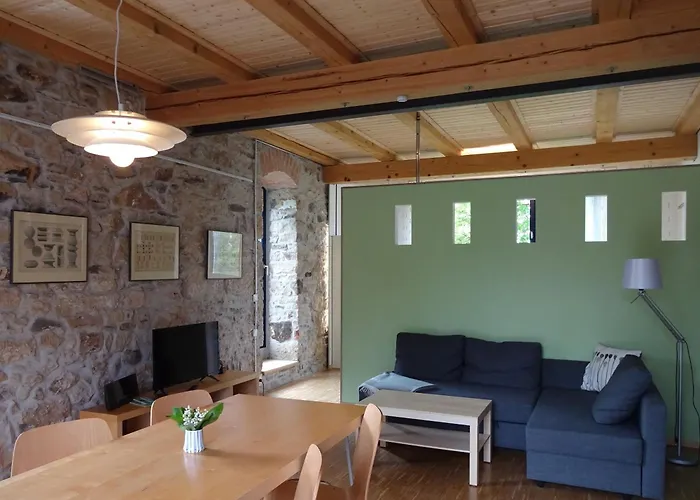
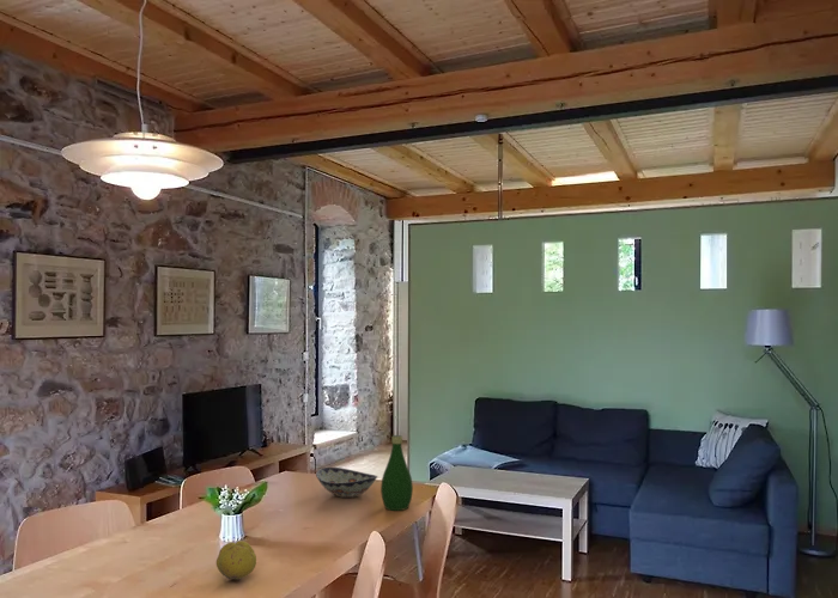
+ fruit (236, 560)
+ decorative bowl (346, 483)
+ bottle (396, 471)
